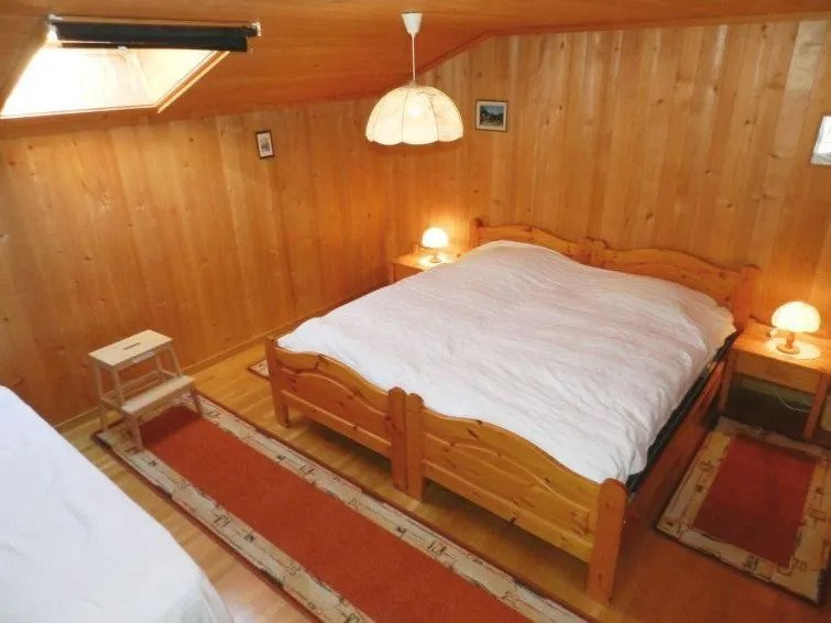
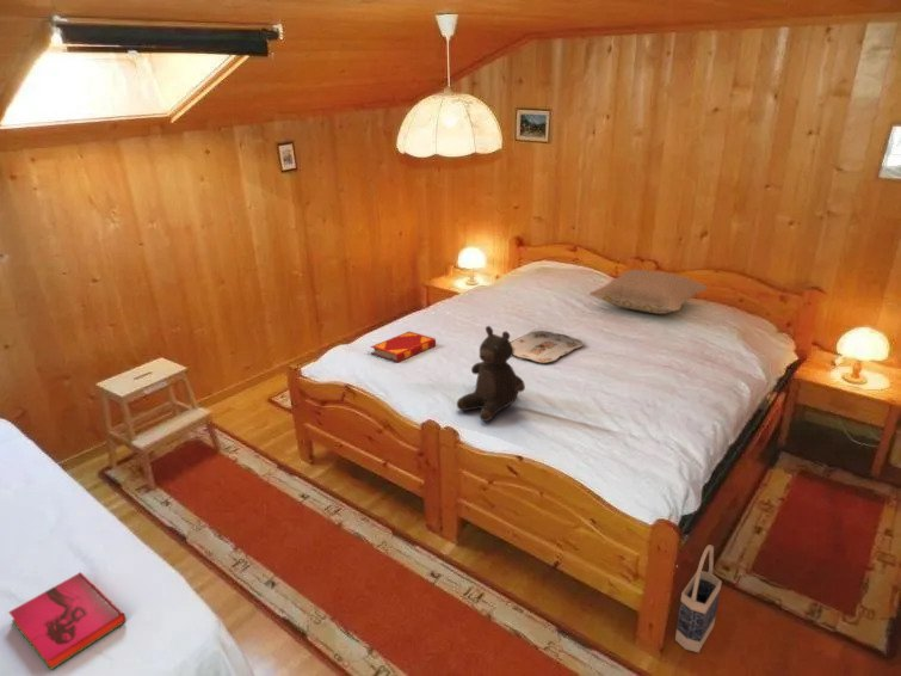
+ hardback book (67, 616)
+ bag (701, 591)
+ serving tray (542, 346)
+ hardback book (403, 345)
+ teddy bear (488, 371)
+ pillow (648, 290)
